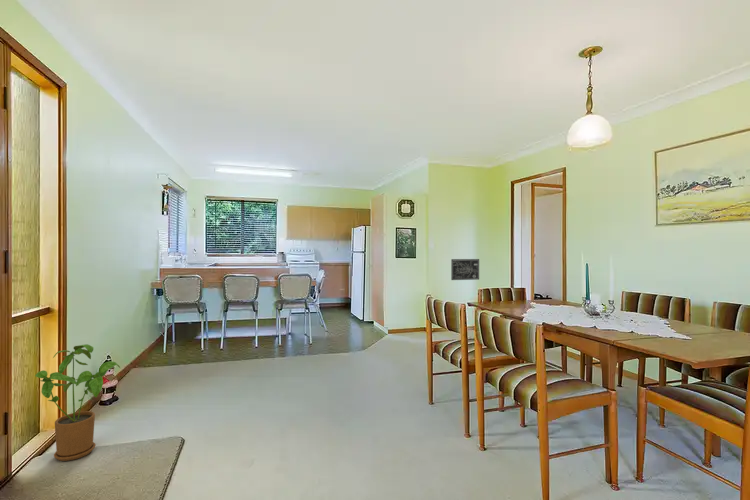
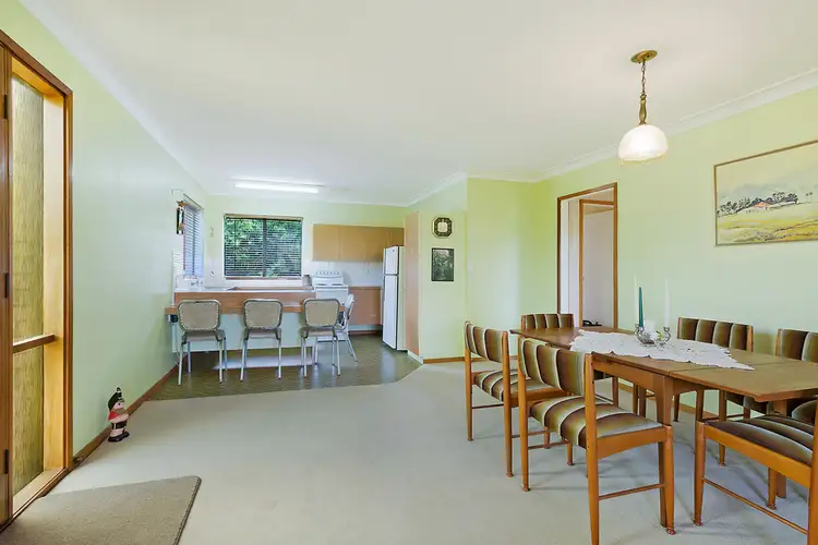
- wall art (465, 269)
- house plant (80, 399)
